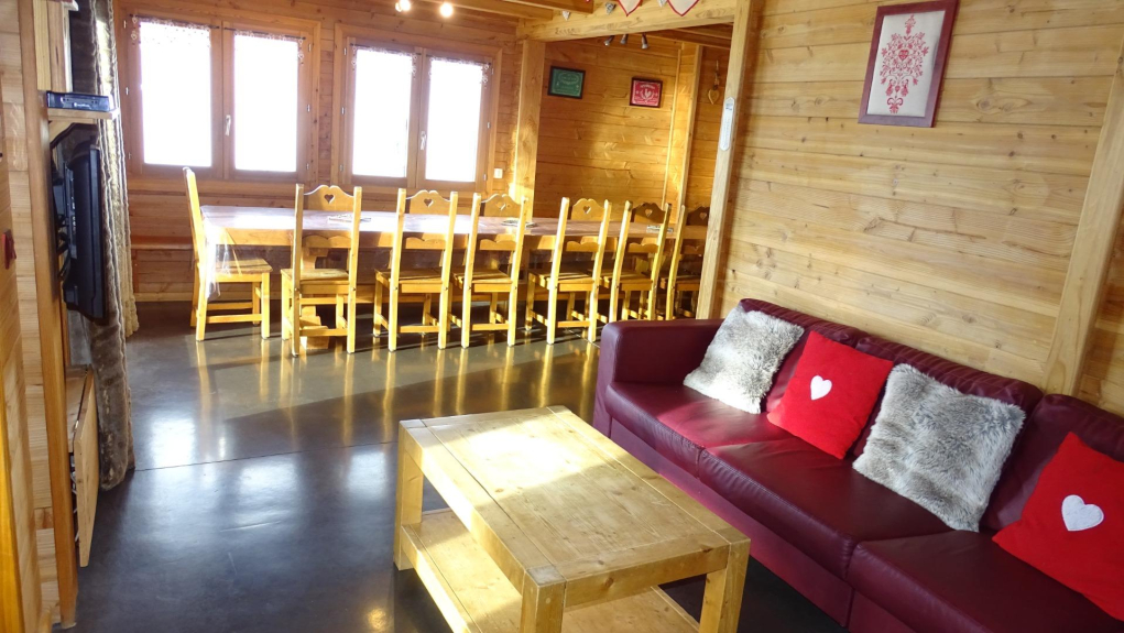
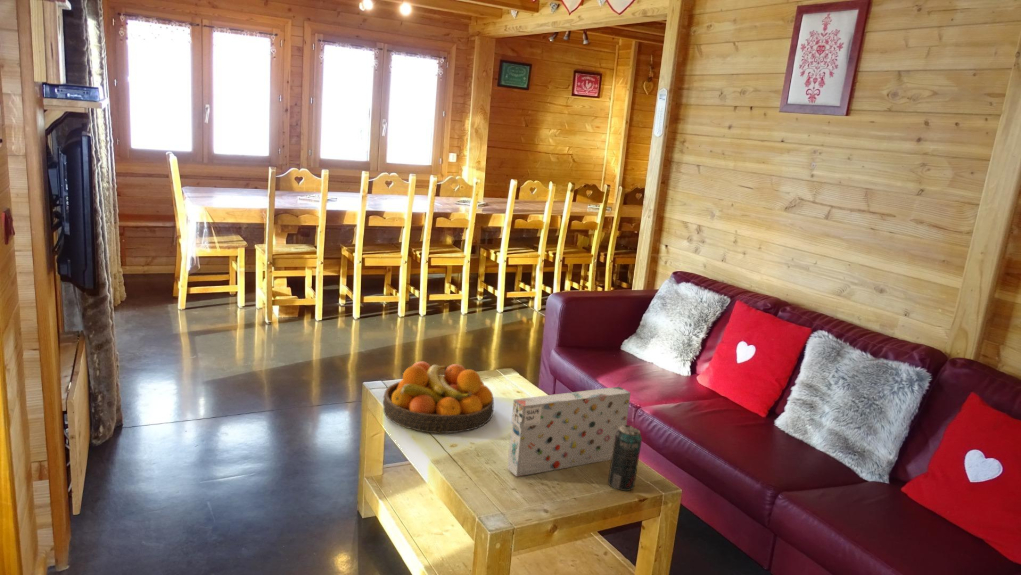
+ board game (570, 429)
+ beverage can (625, 456)
+ fruit bowl (439, 388)
